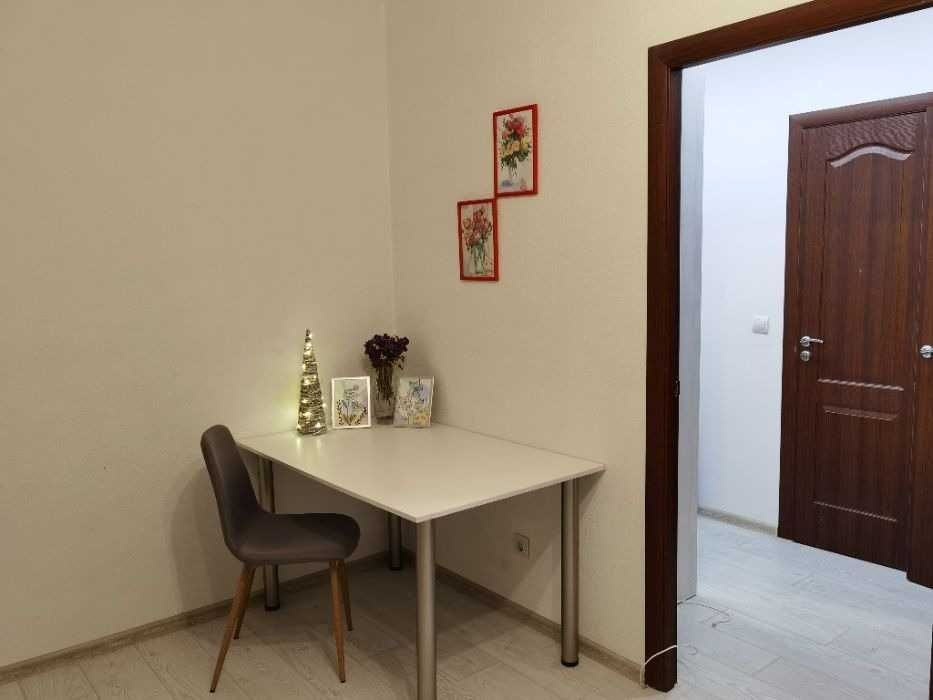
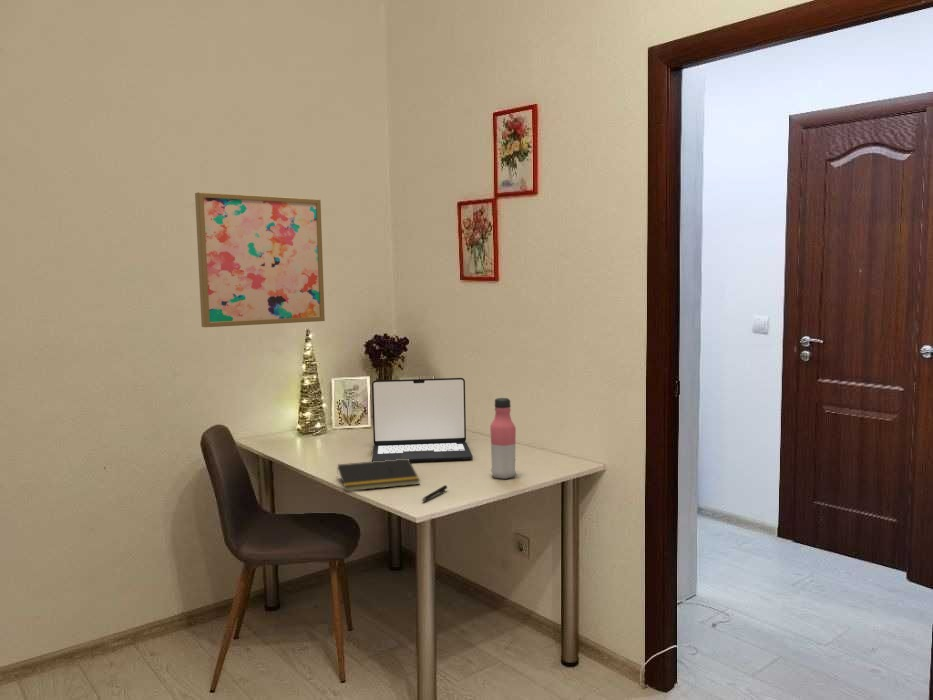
+ pen (434, 493)
+ water bottle (502, 437)
+ laptop (420, 418)
+ notepad (378, 474)
+ wall art (263, 260)
